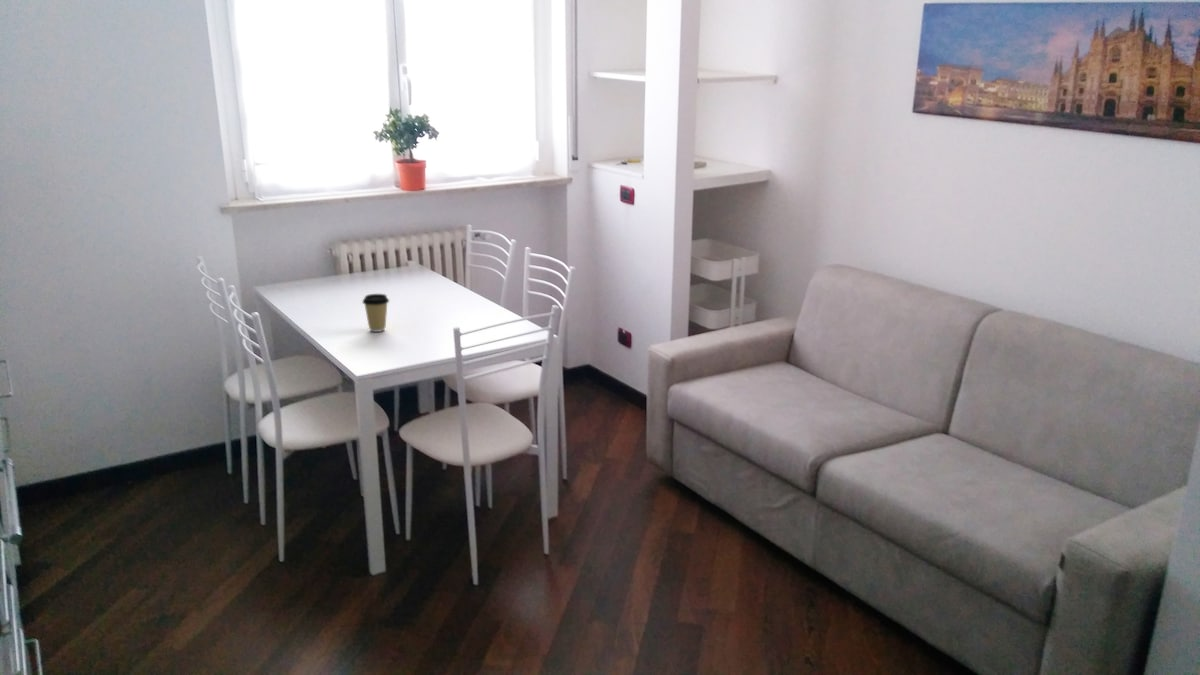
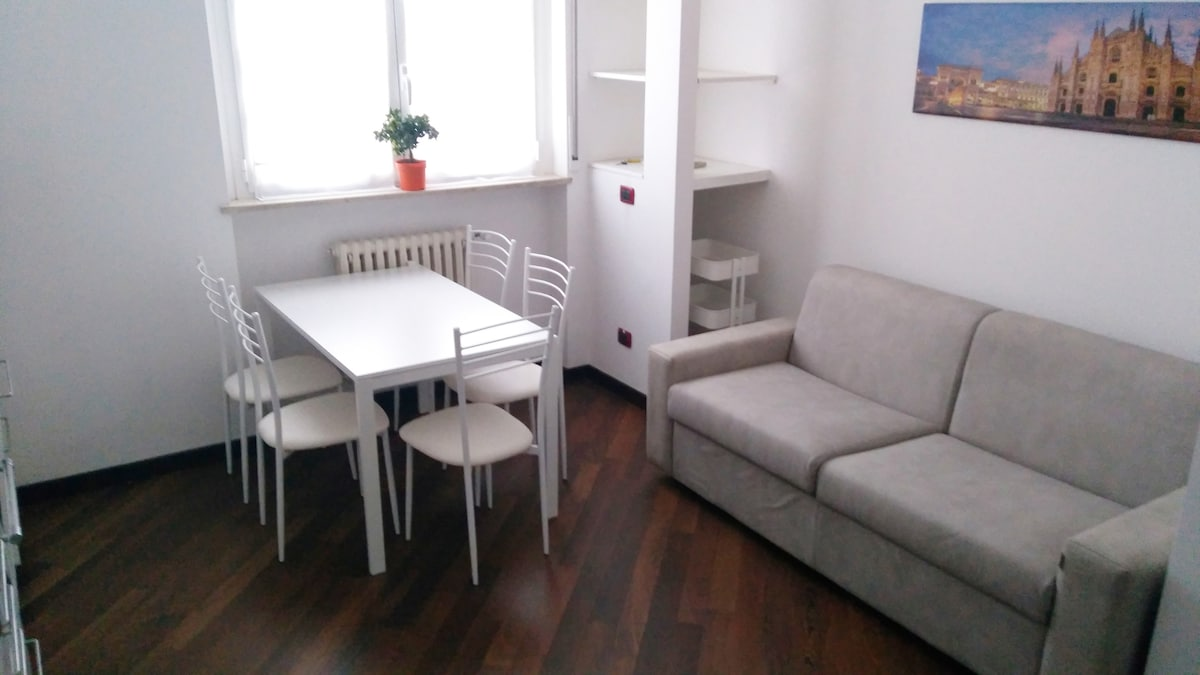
- coffee cup (376, 313)
